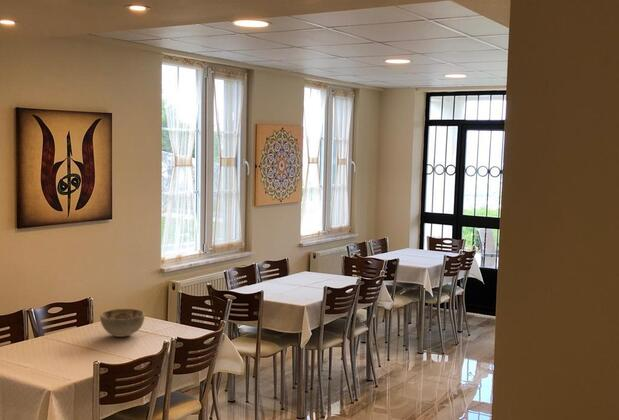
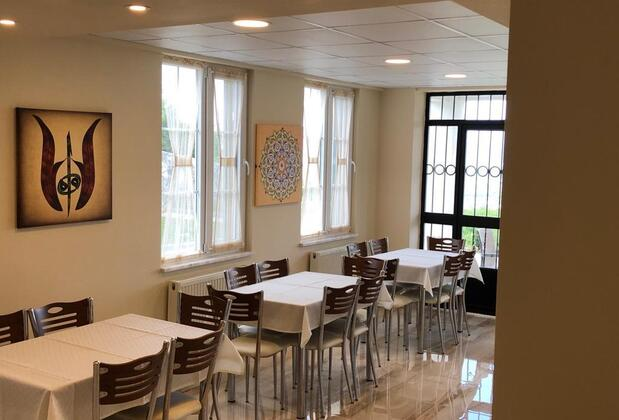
- decorative bowl (122, 324)
